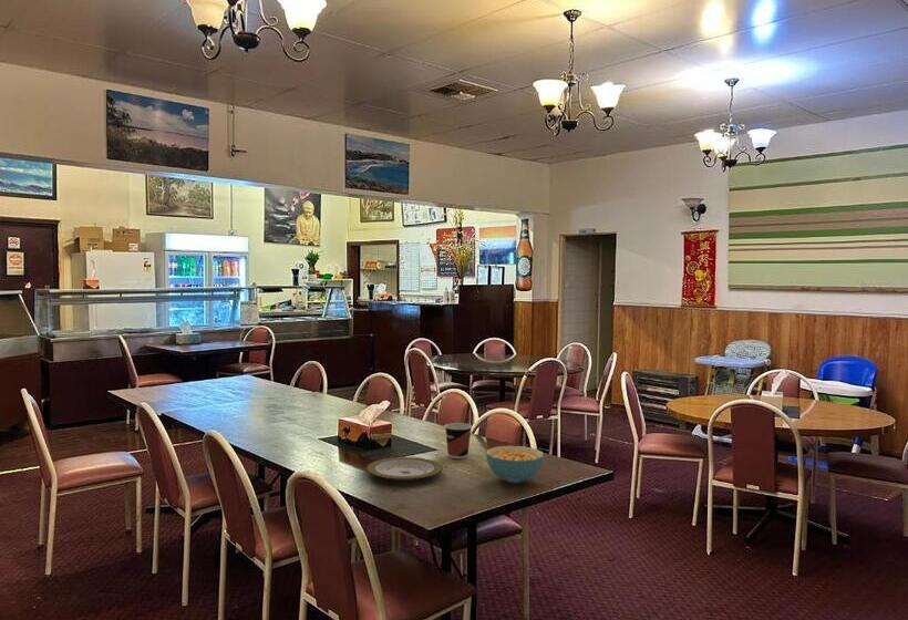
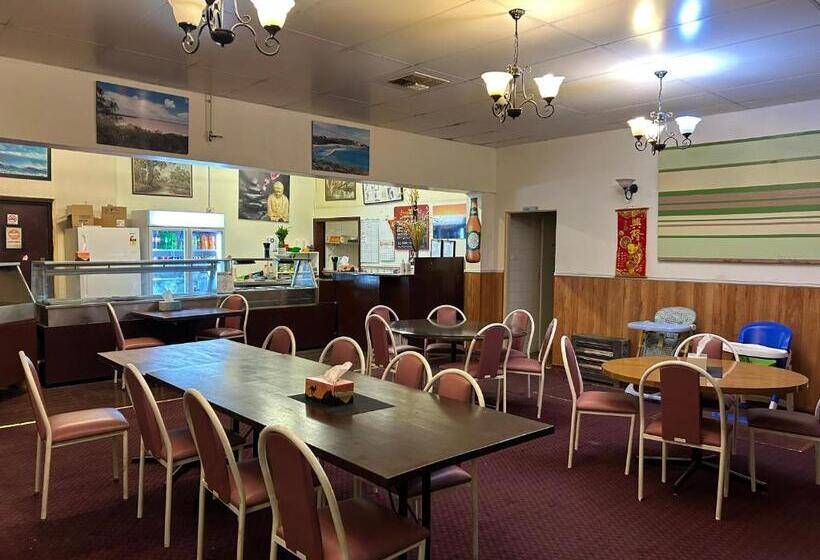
- plate (404, 469)
- cereal bowl (514, 466)
- cup (457, 441)
